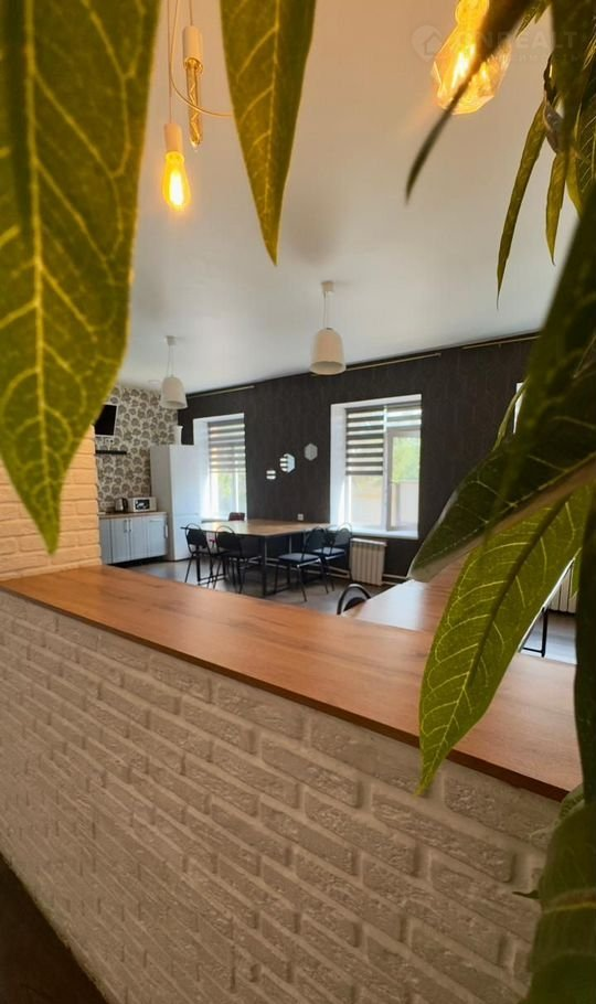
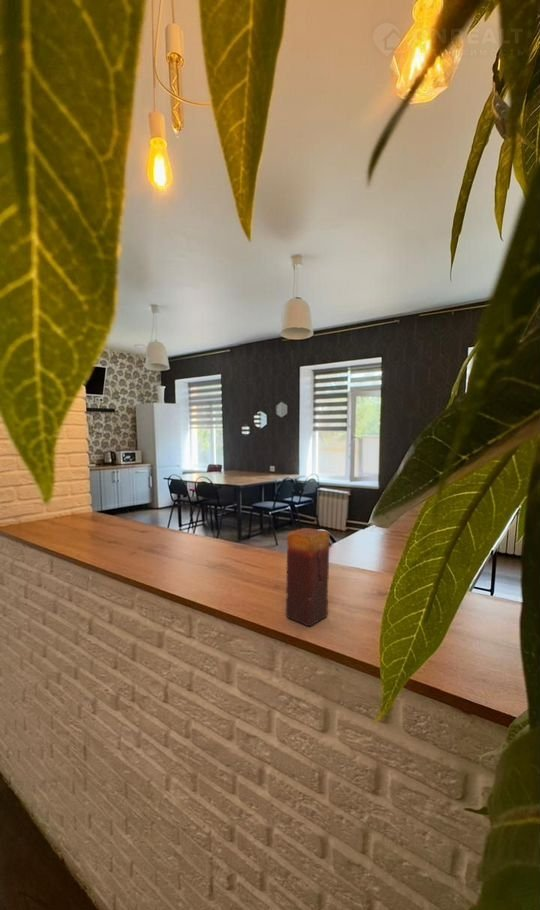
+ candle (307, 574)
